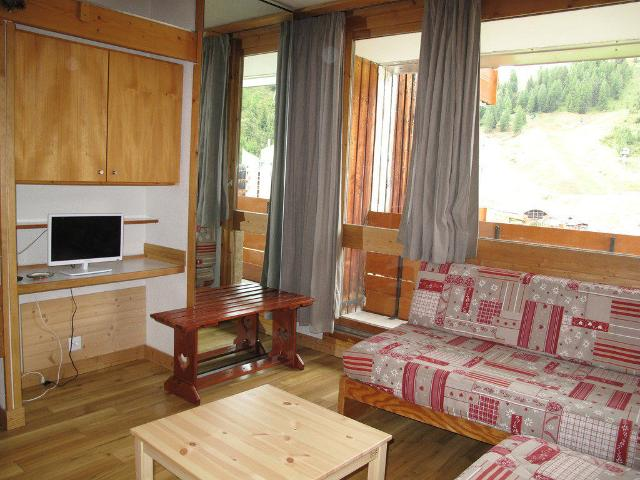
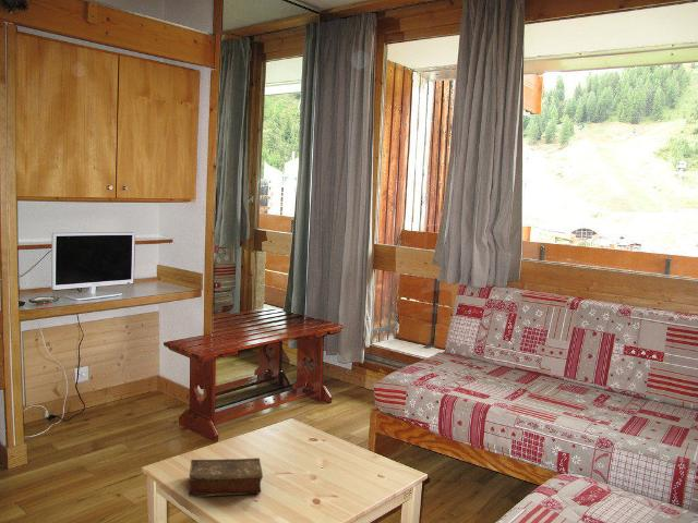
+ book (225, 475)
